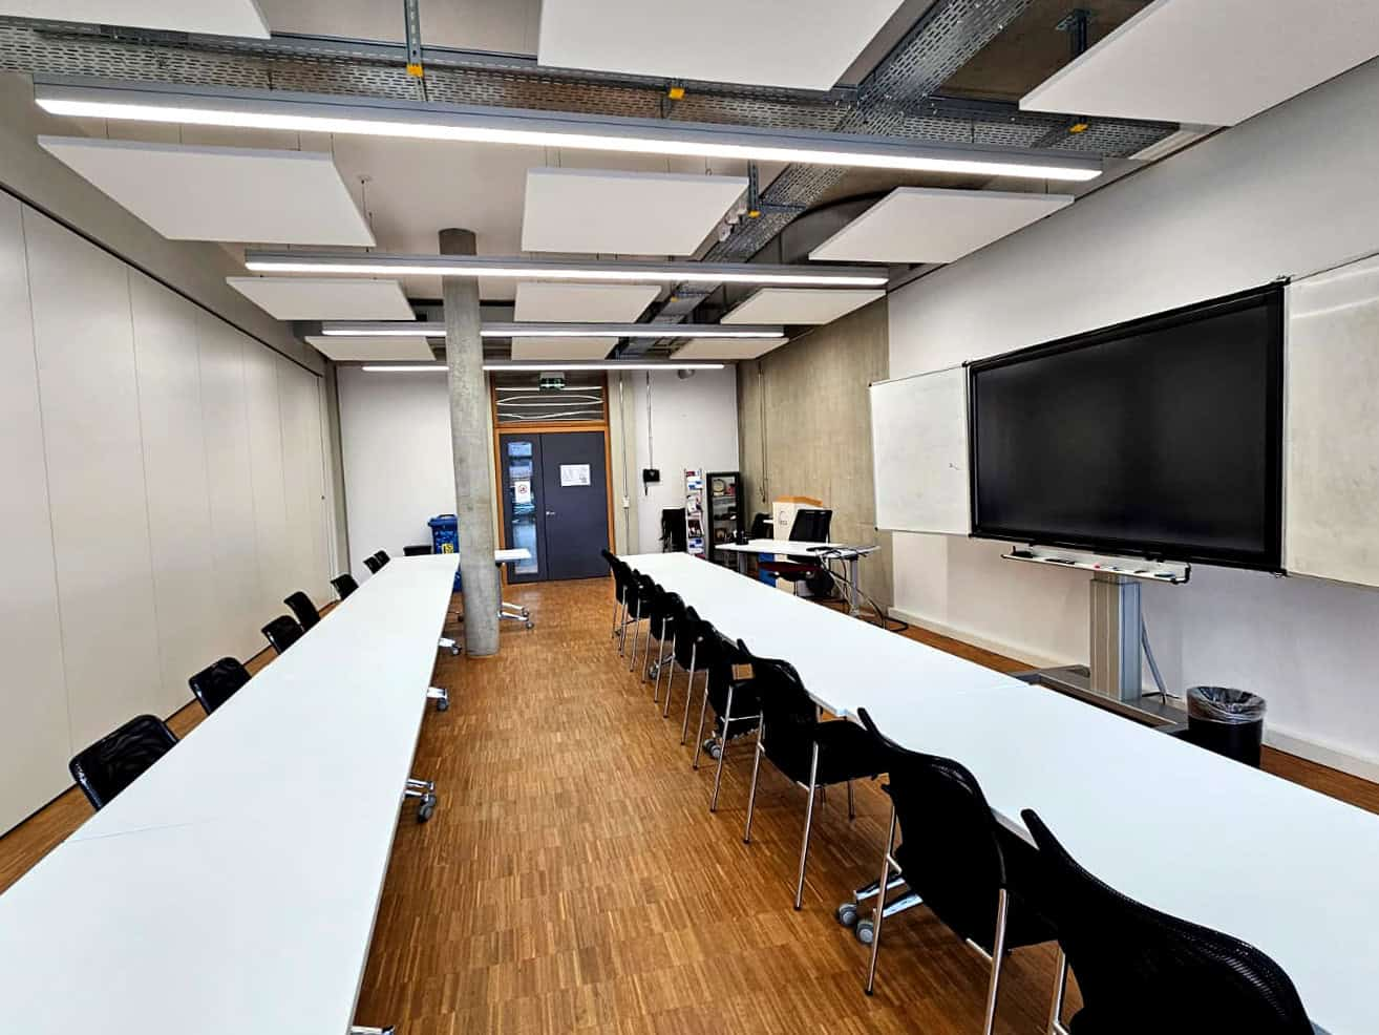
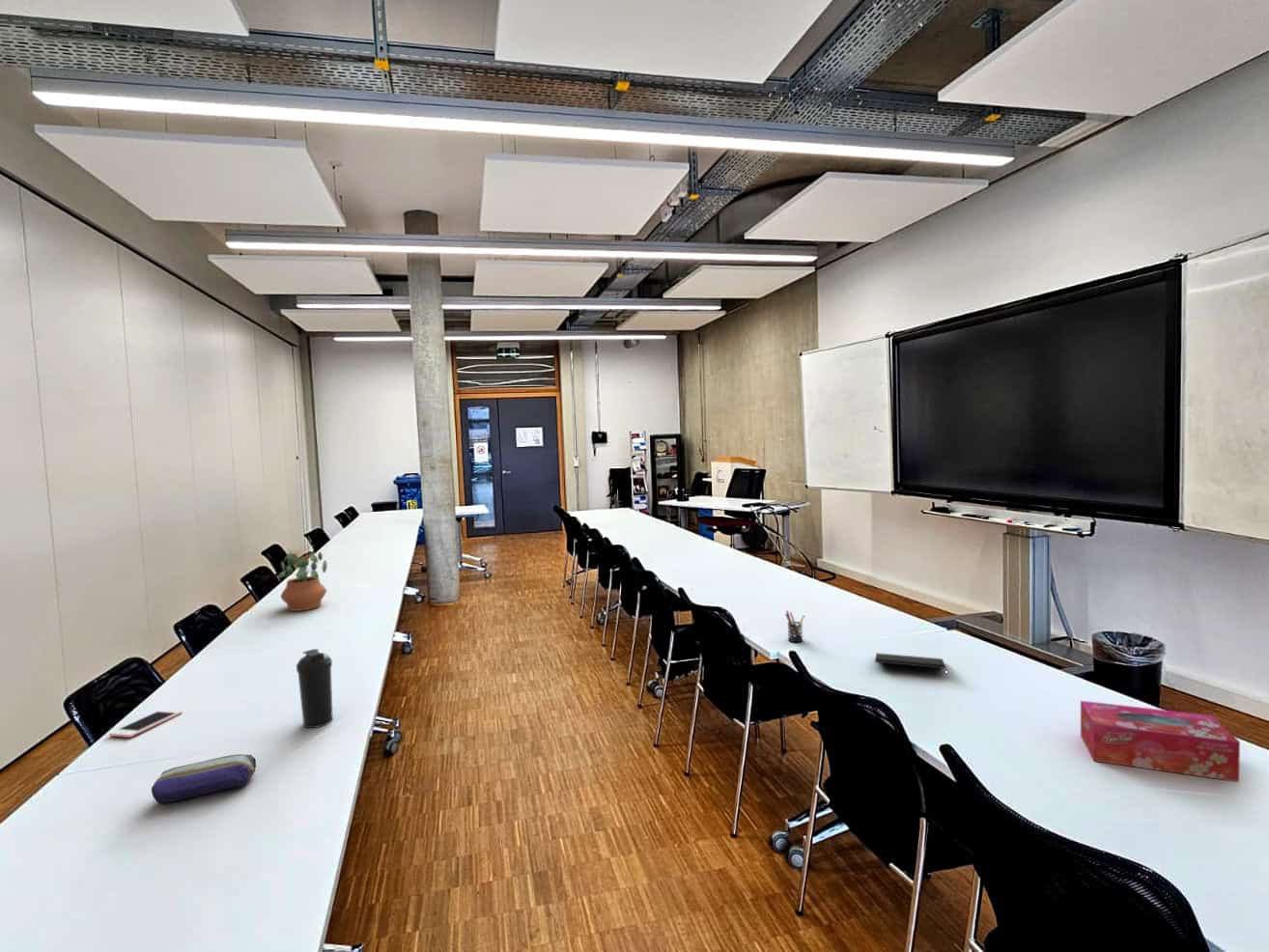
+ pencil case (206, 777)
+ cell phone (147, 722)
+ tissue box (1153, 738)
+ water bottle (316, 686)
+ pen holder (794, 626)
+ notepad (909, 660)
+ potted plant (302, 580)
